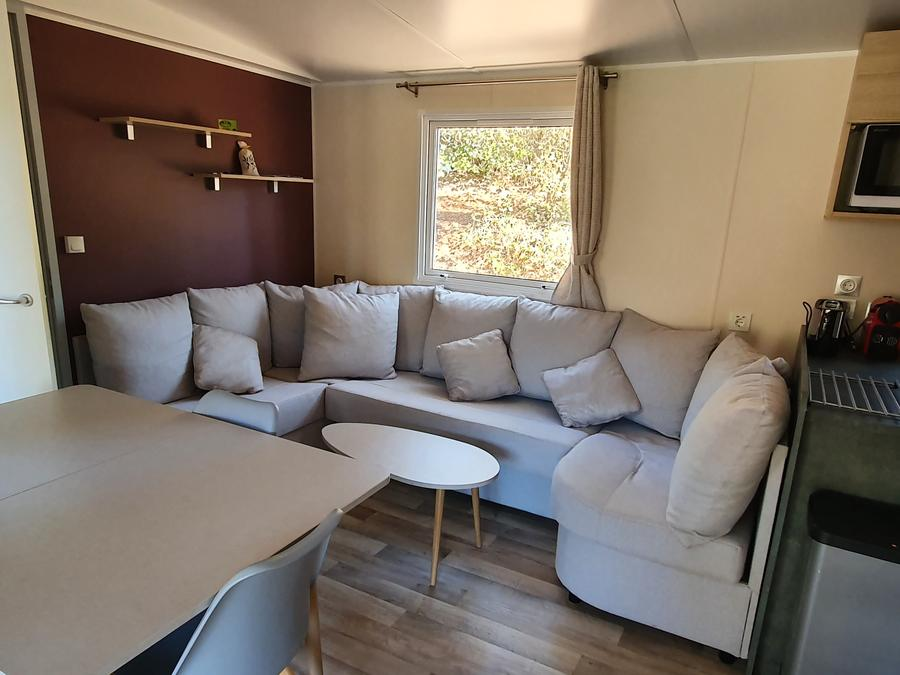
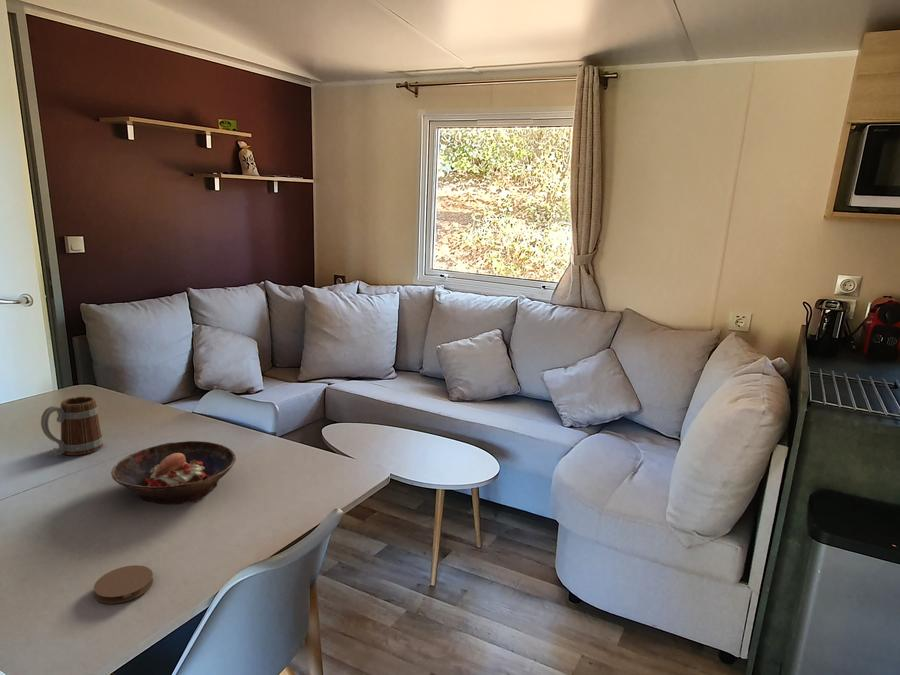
+ coaster (124, 583)
+ bowl (176, 471)
+ mug (72, 426)
